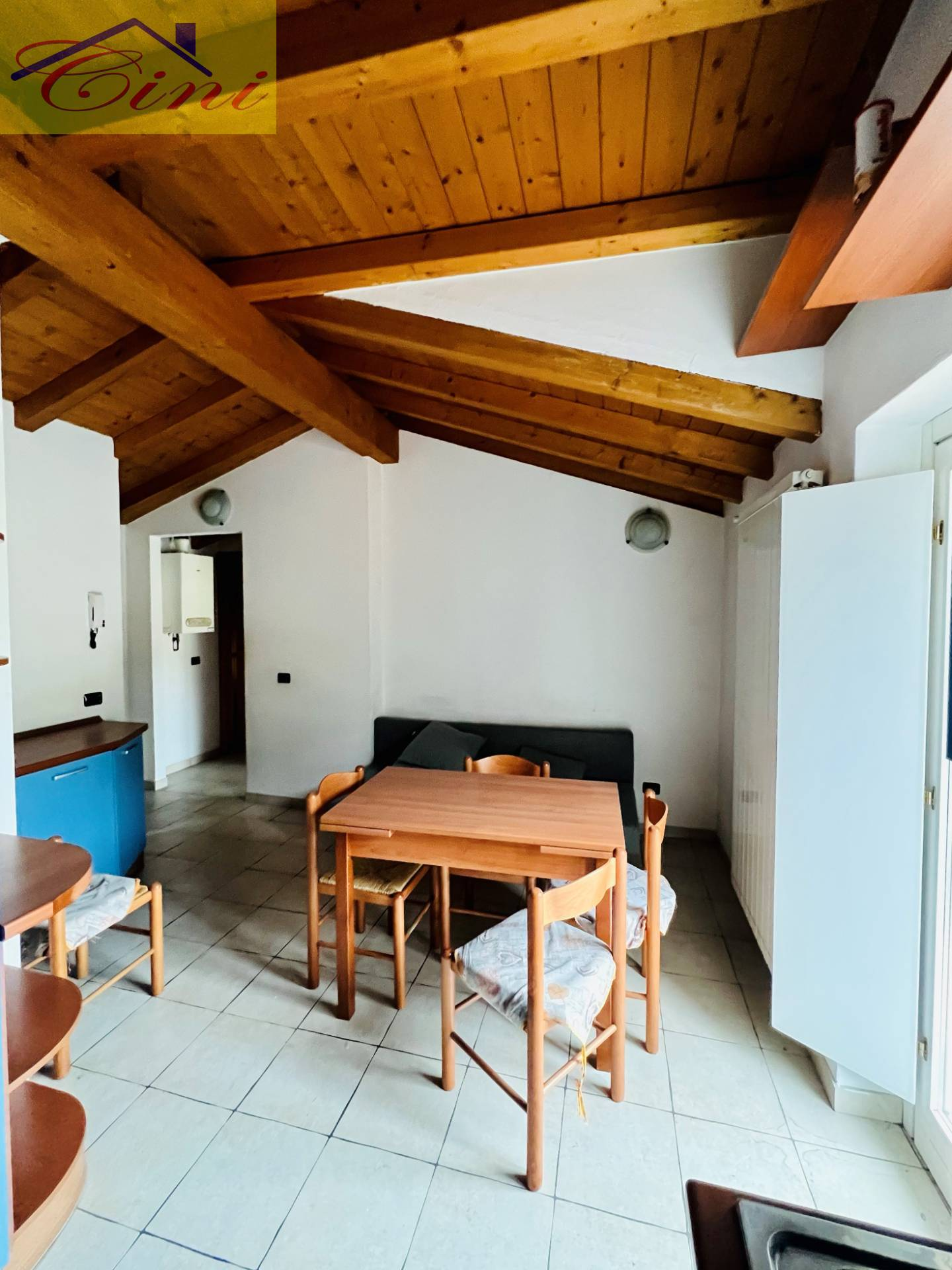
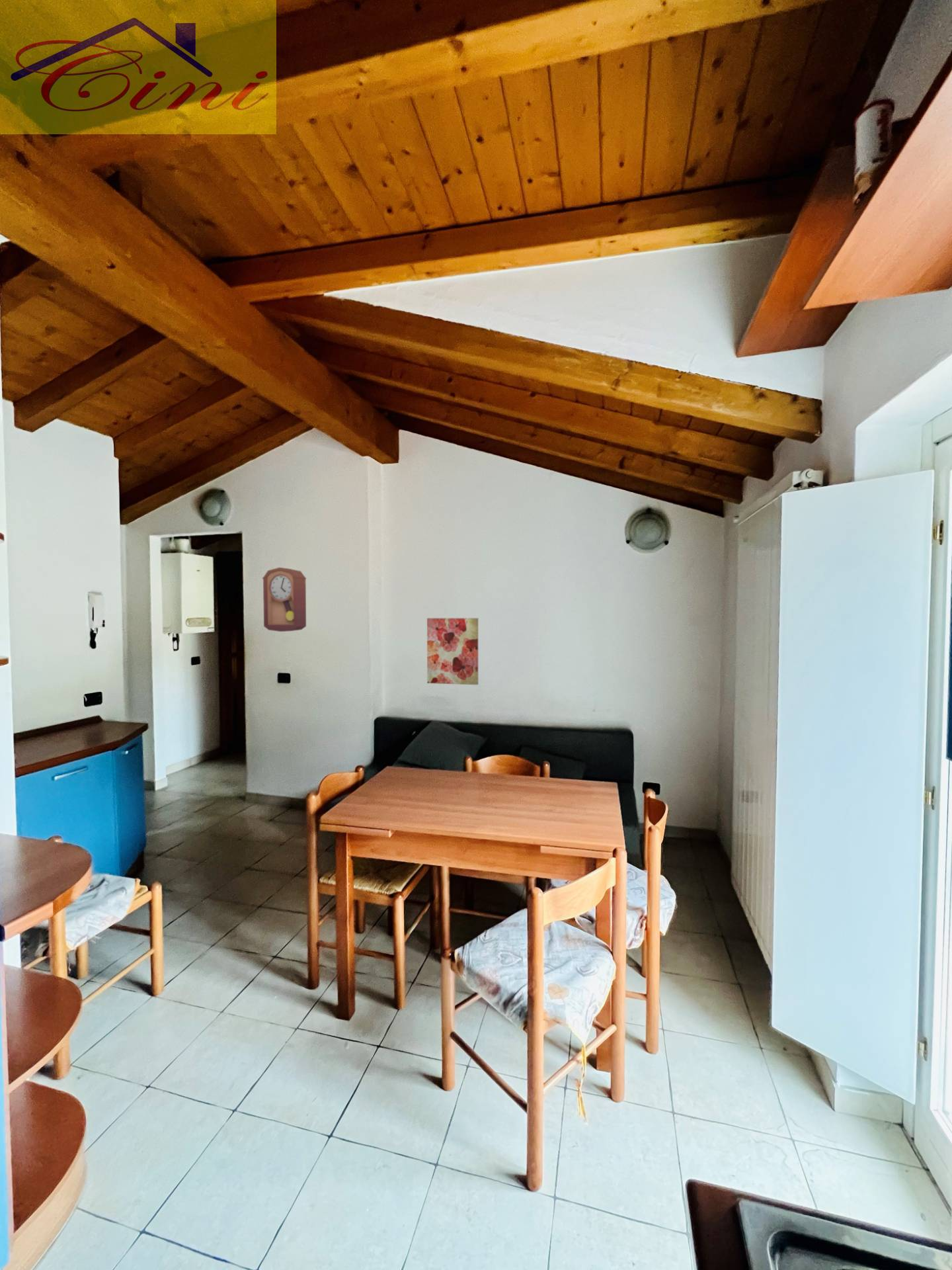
+ pendulum clock (284, 599)
+ wall art (452, 651)
